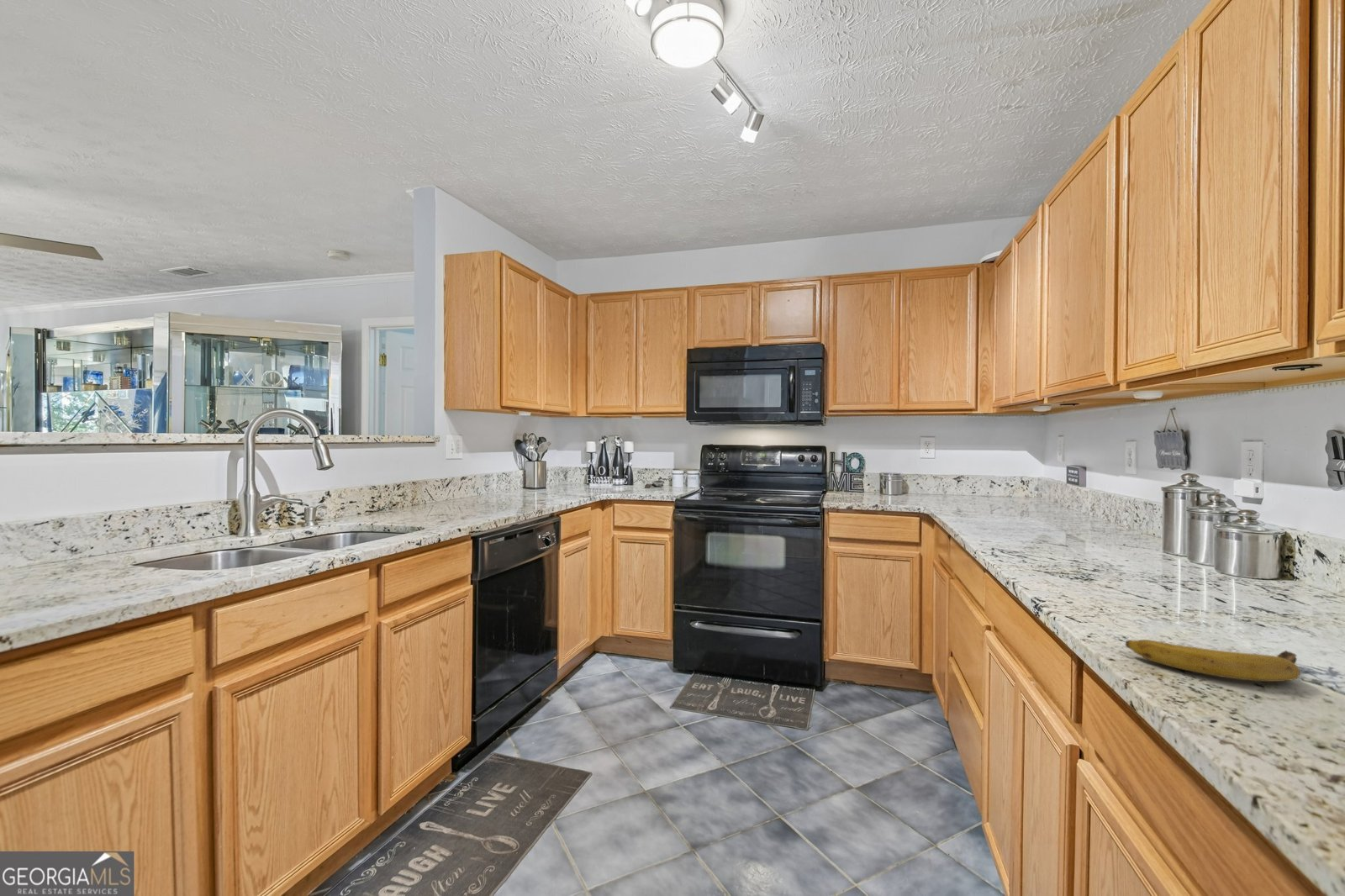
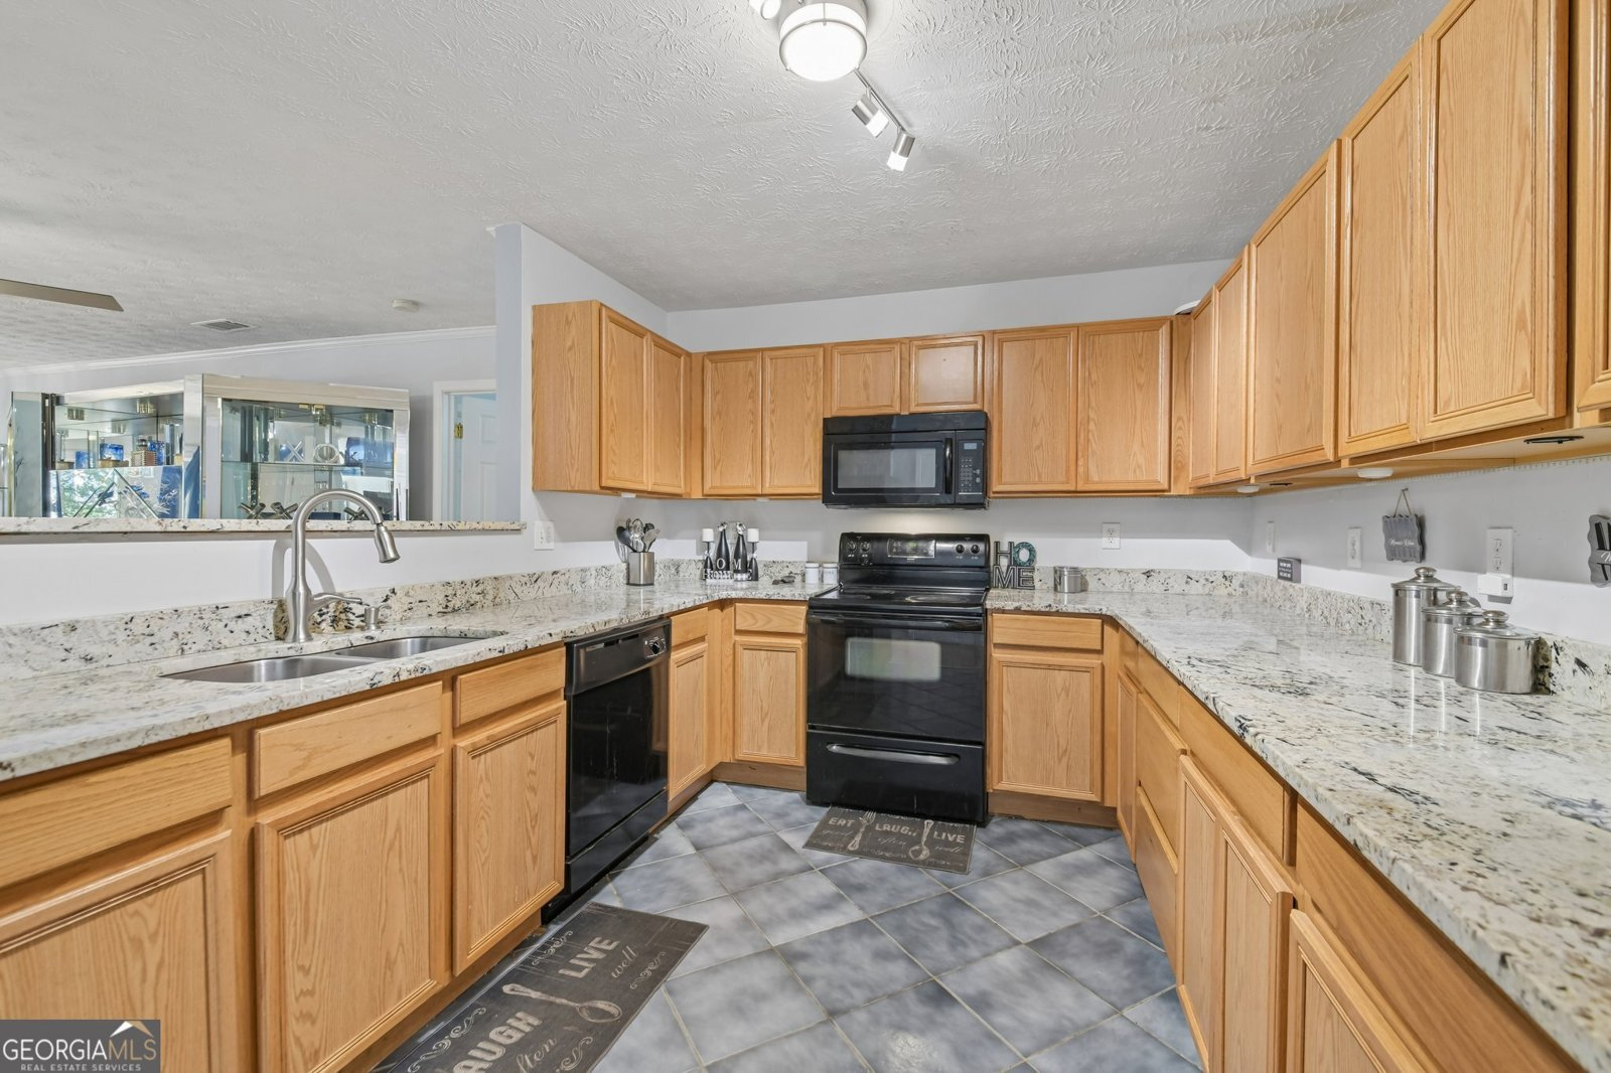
- fruit (1211, 652)
